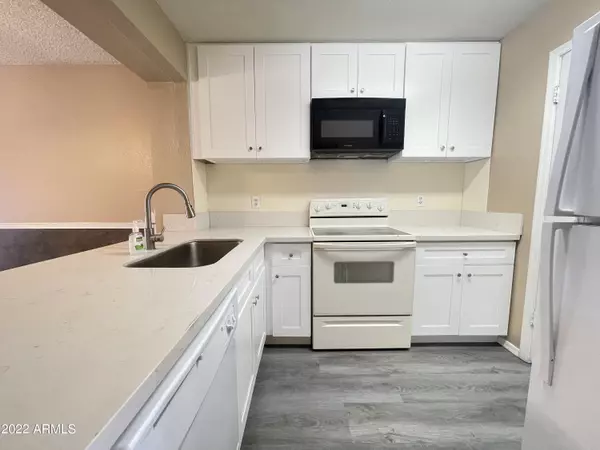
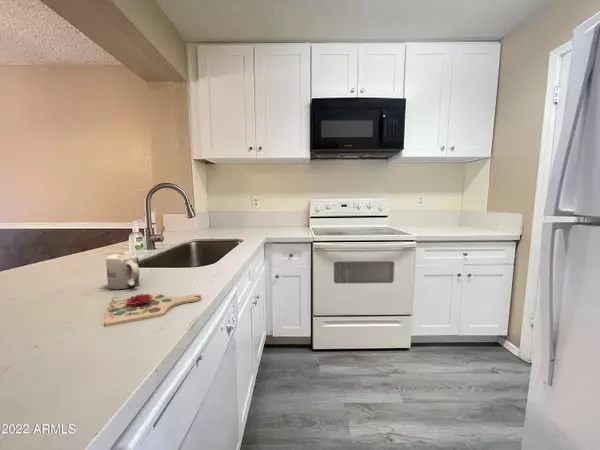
+ cutting board (157, 300)
+ mug (124, 271)
